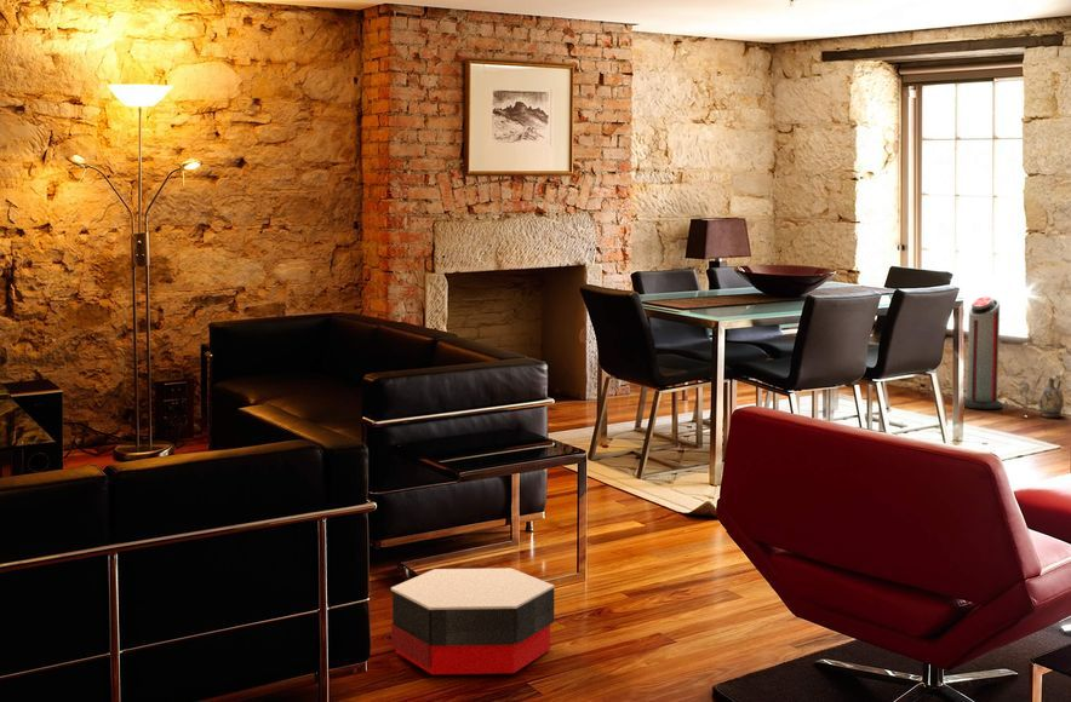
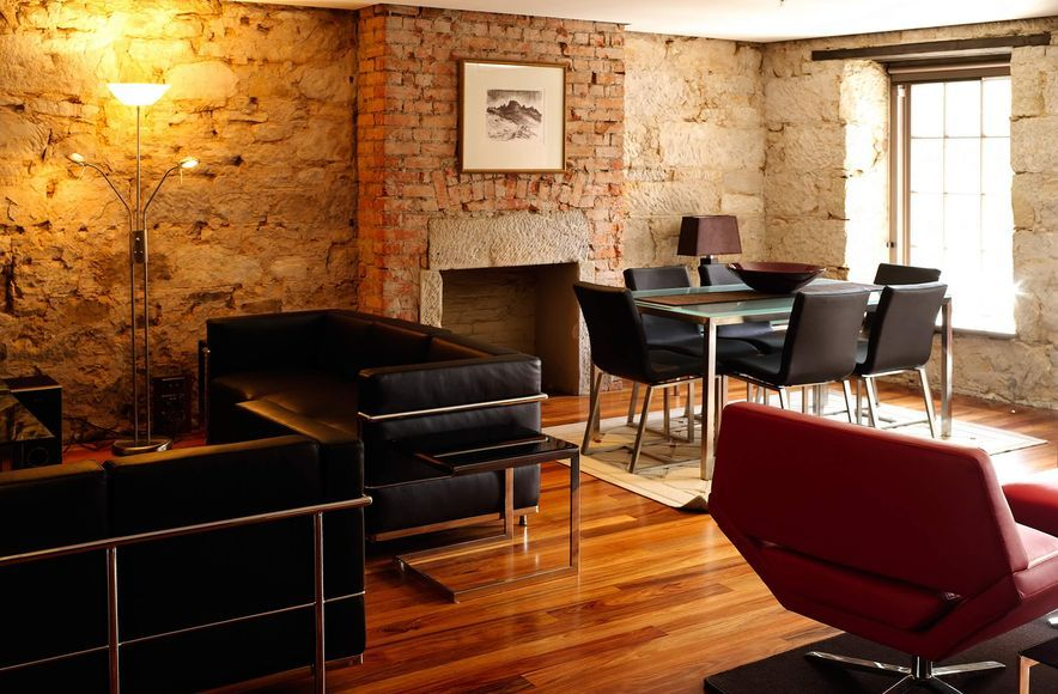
- ceramic jug (1050, 396)
- ottoman (472, 618)
- air purifier (983, 351)
